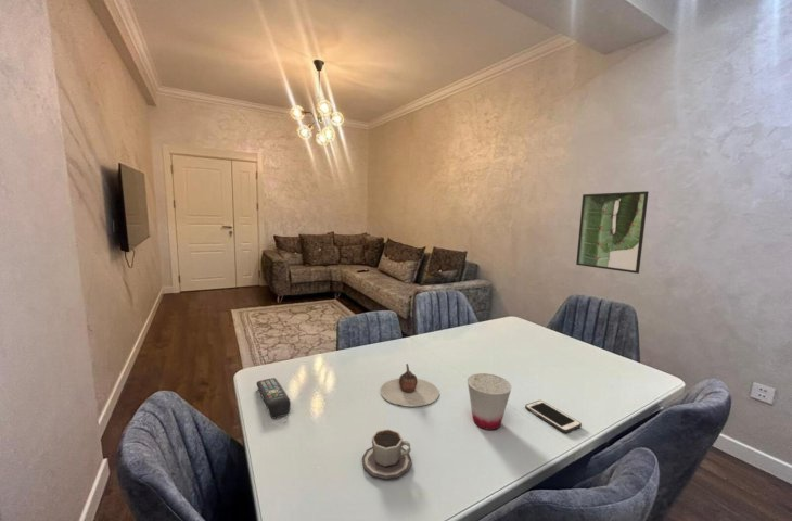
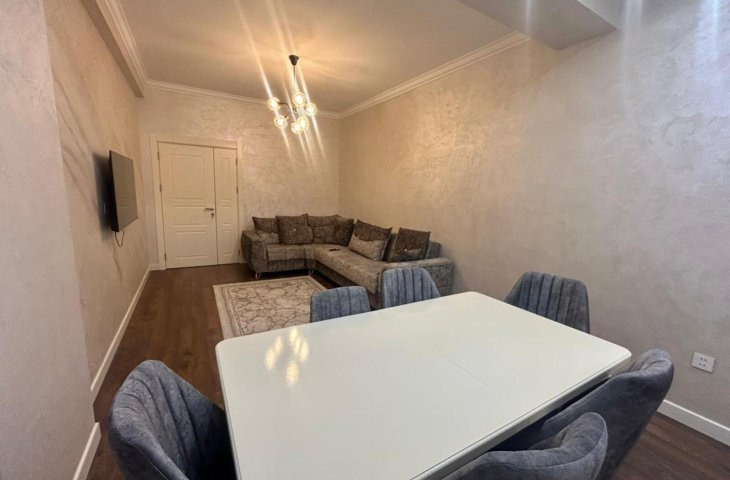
- cup (386, 450)
- remote control (272, 394)
- cup (487, 403)
- cell phone (551, 415)
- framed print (609, 231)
- teapot (409, 379)
